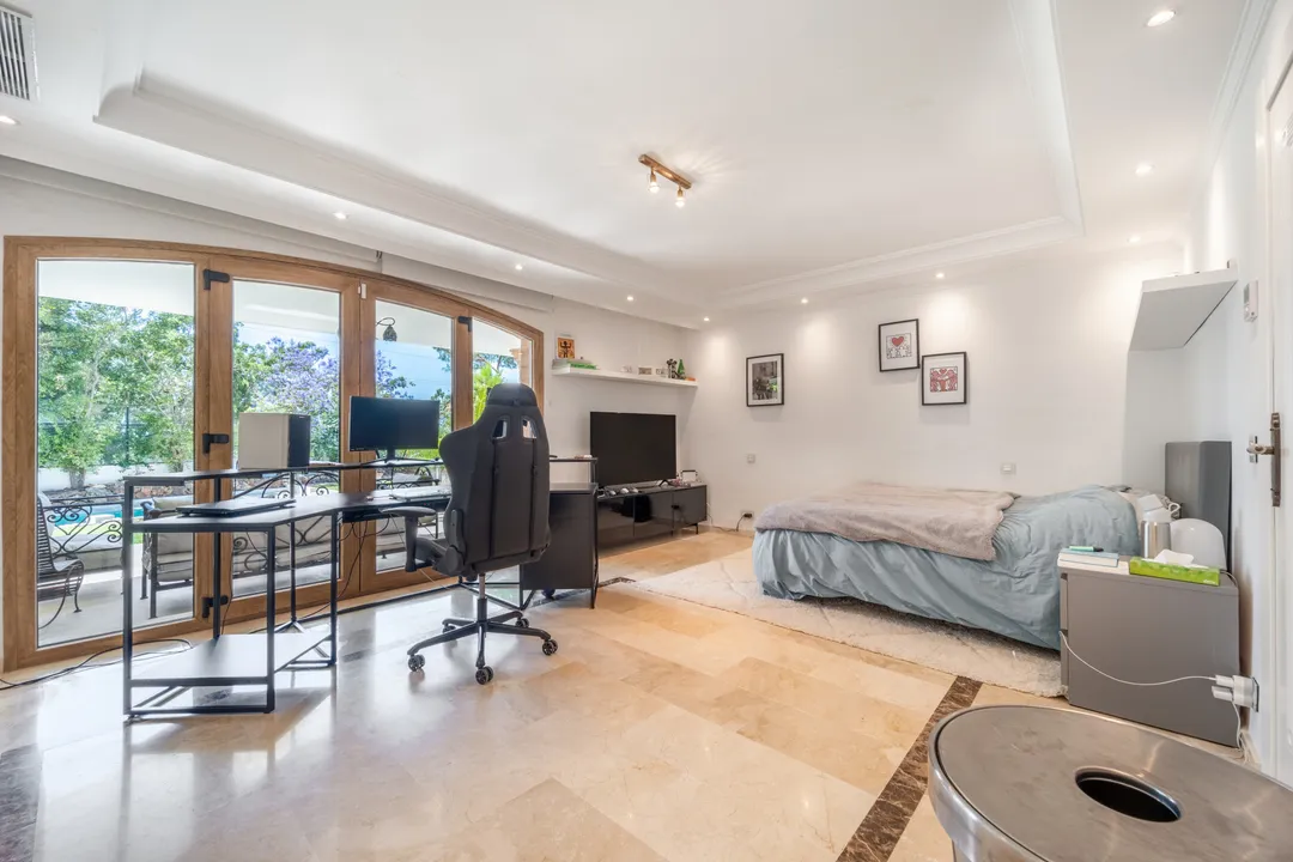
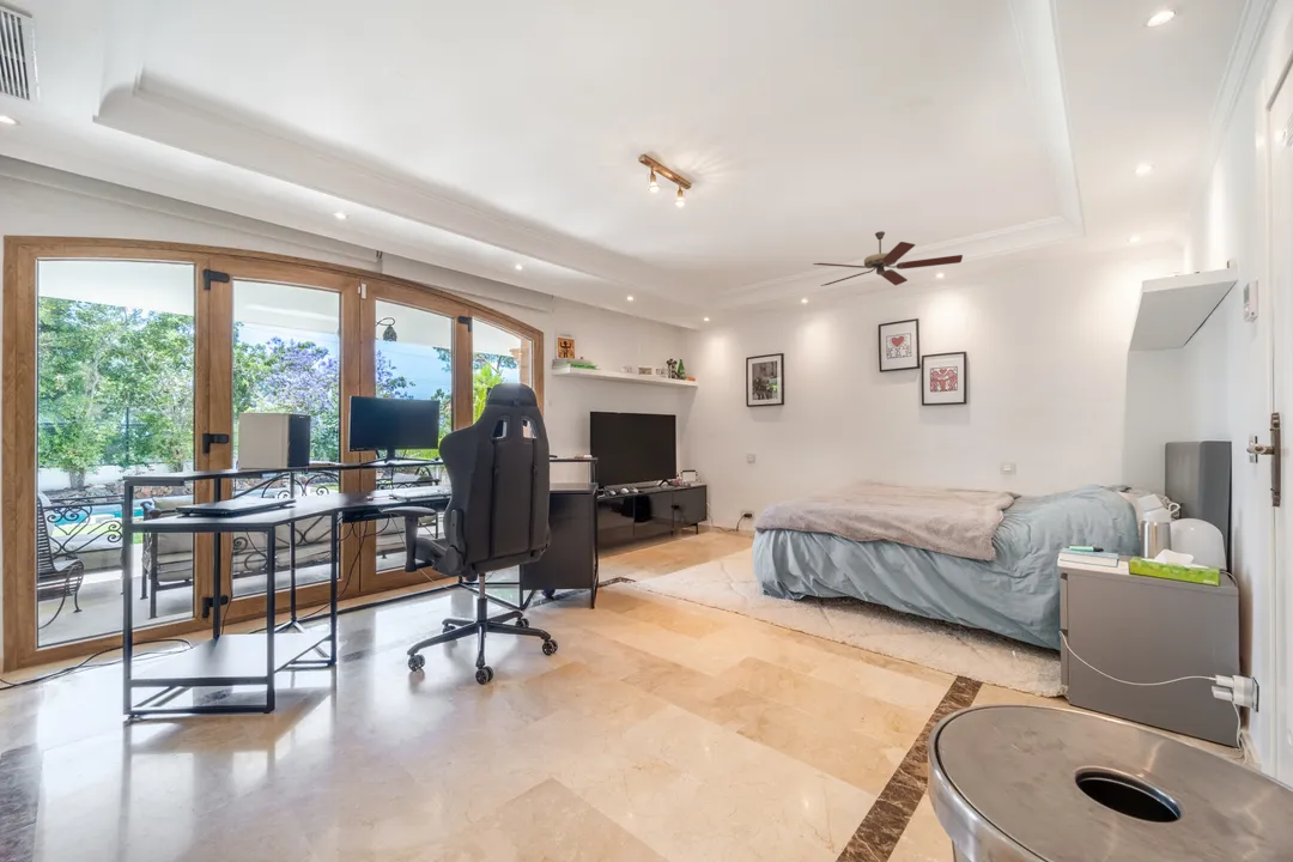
+ ceiling fan (885, 253)
